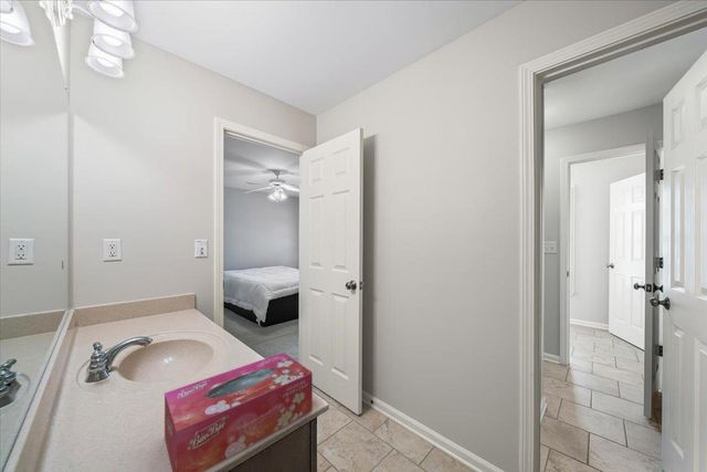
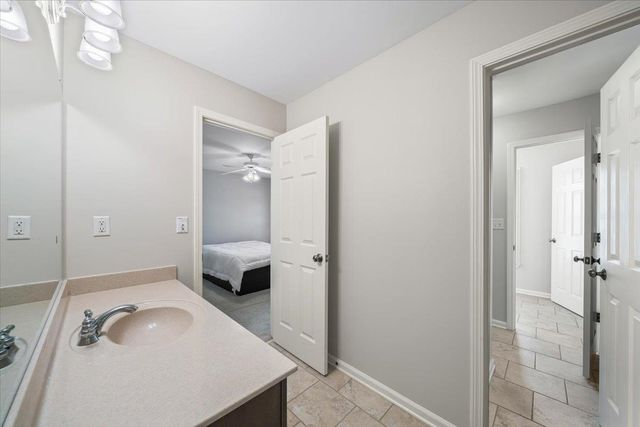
- tissue box (243, 402)
